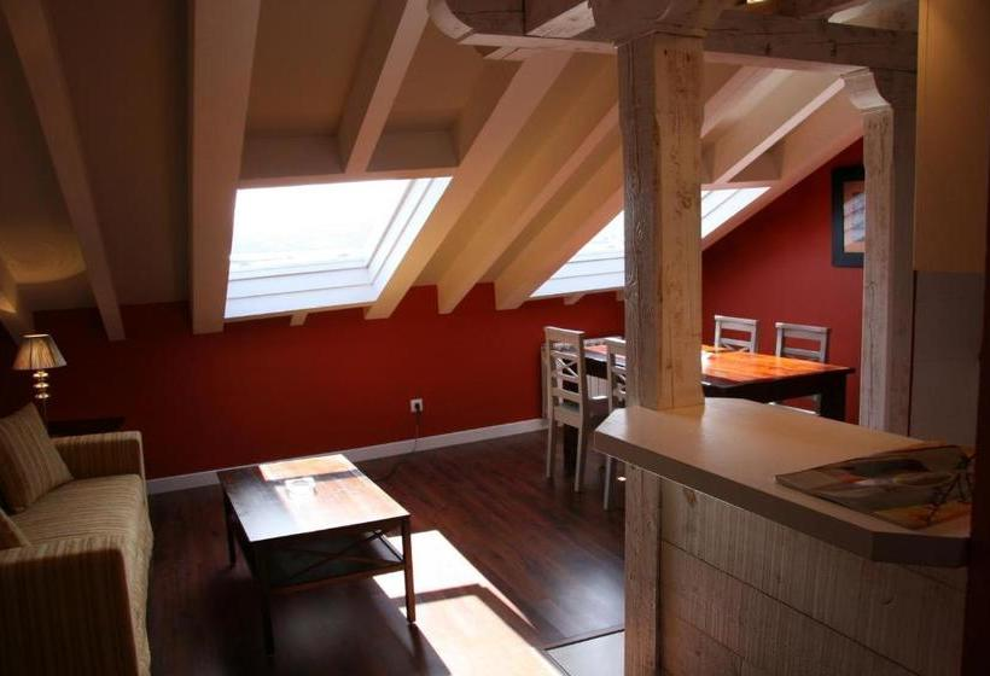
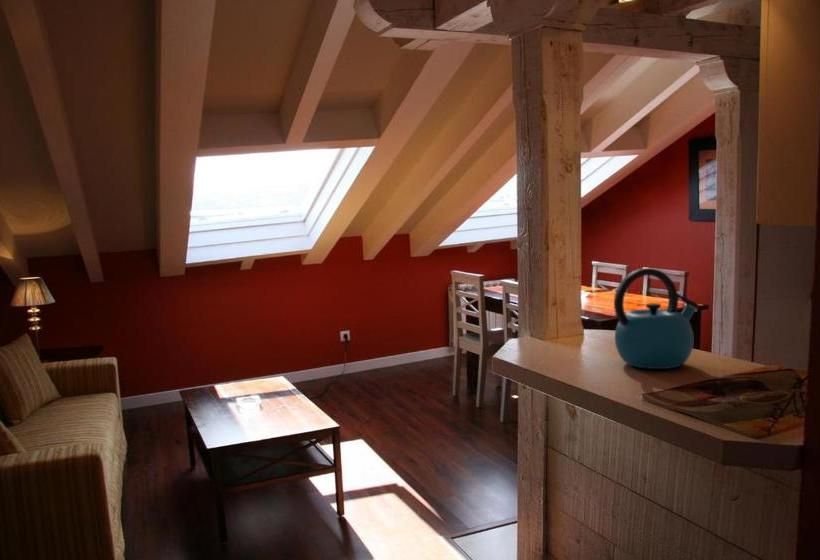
+ kettle (657, 316)
